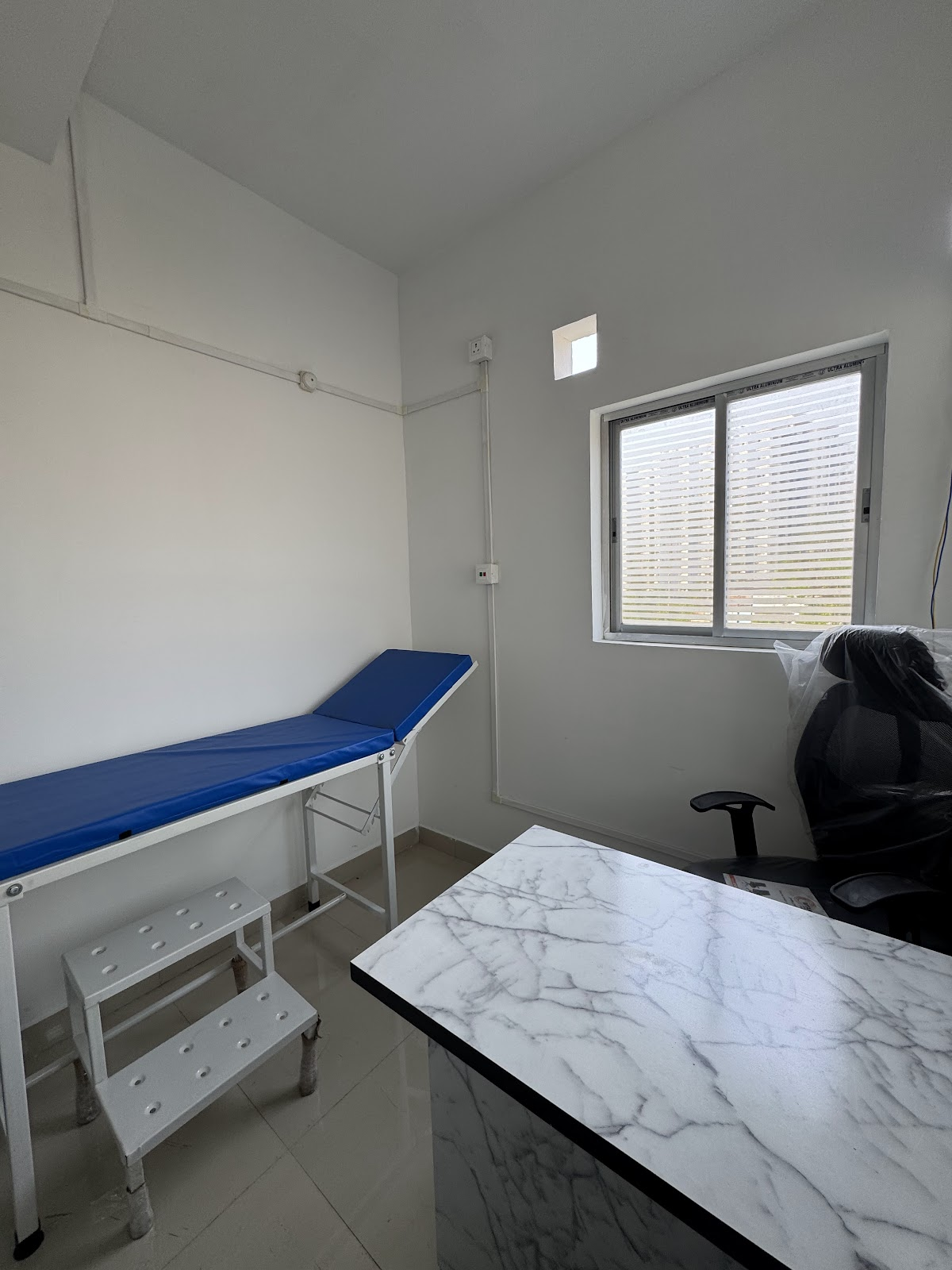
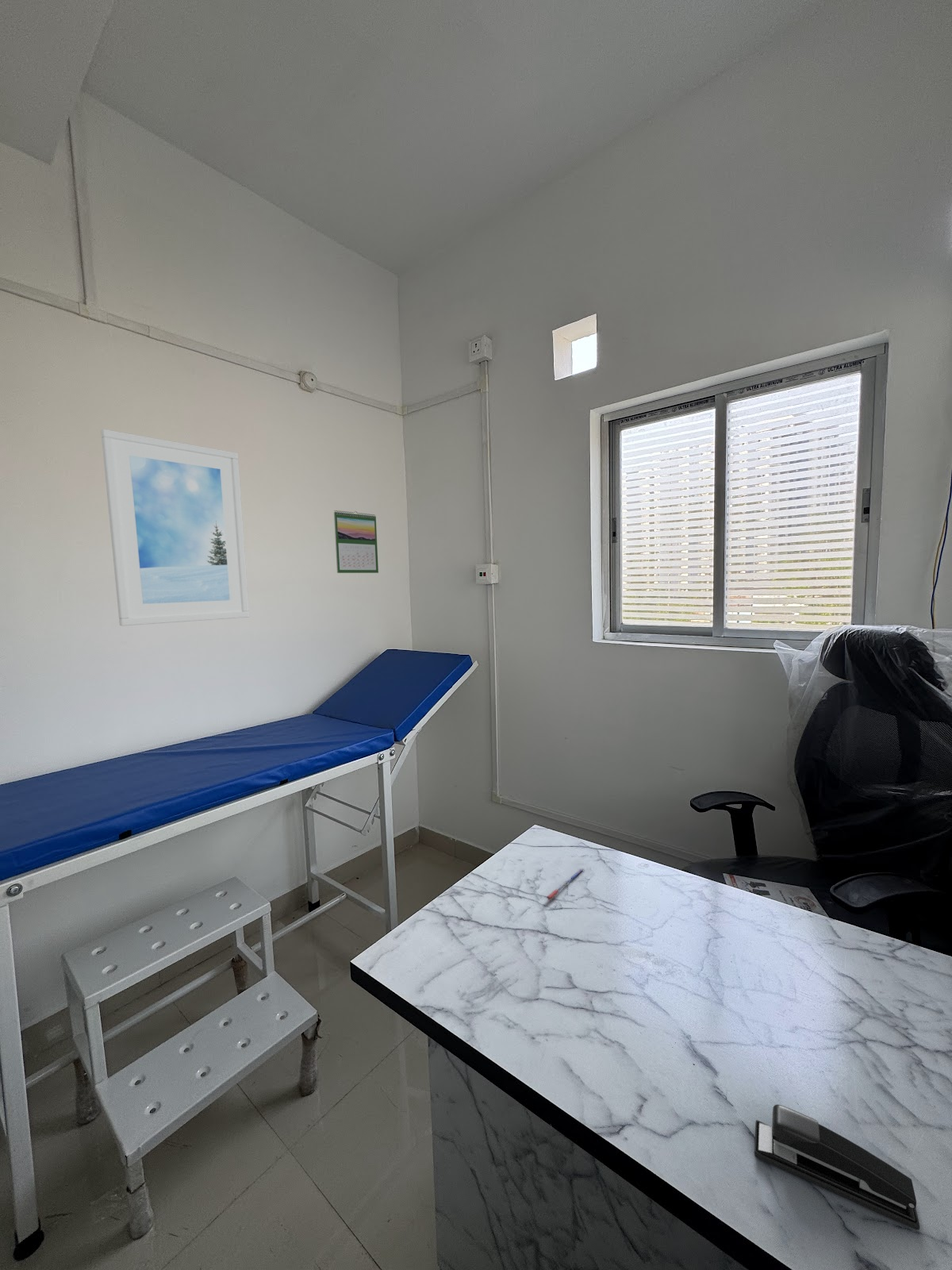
+ calendar (357, 542)
+ stapler (831, 1156)
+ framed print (182, 533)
+ pen (566, 882)
